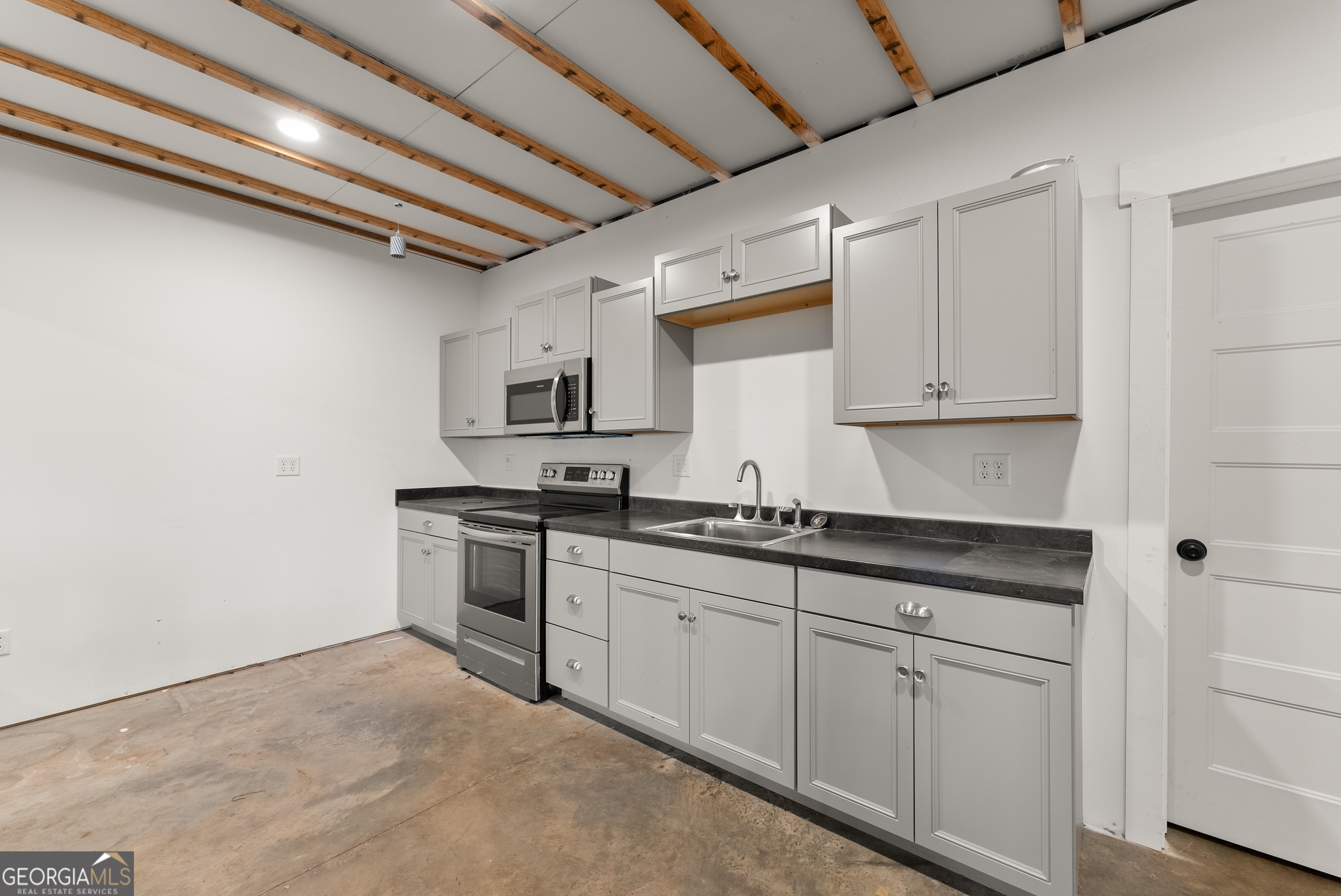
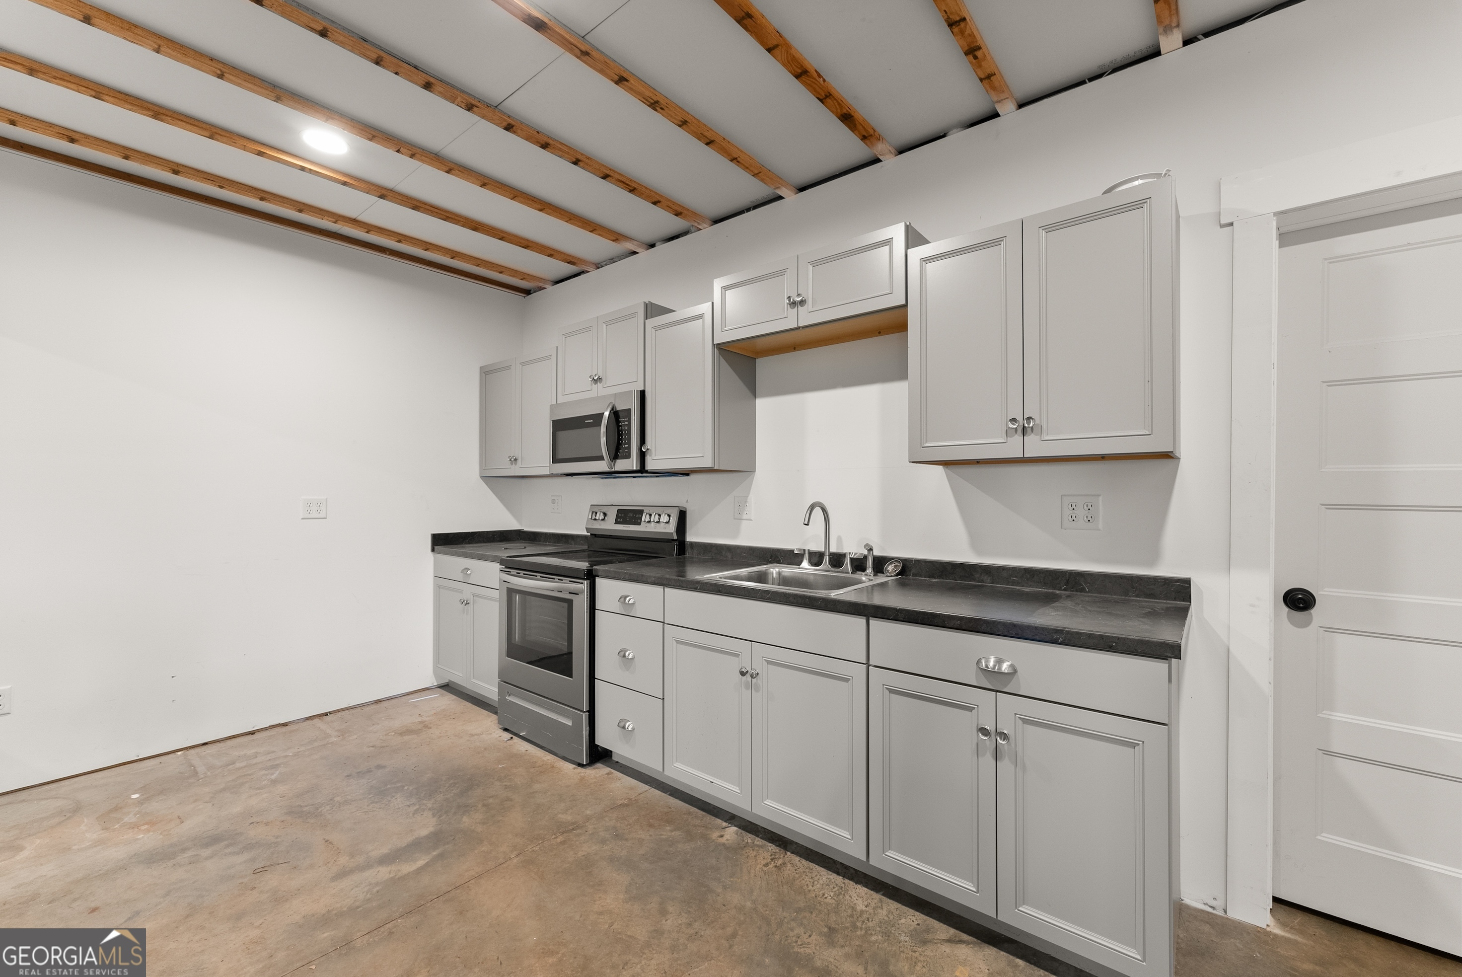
- pendant light (398, 230)
